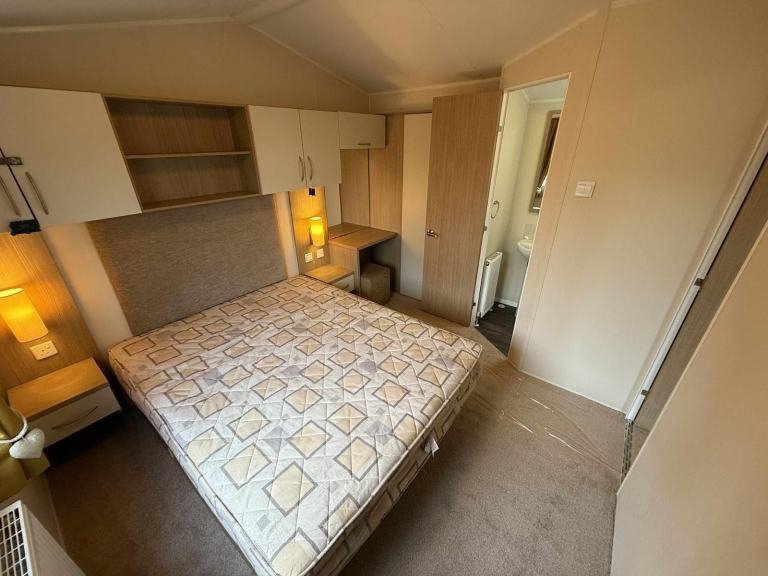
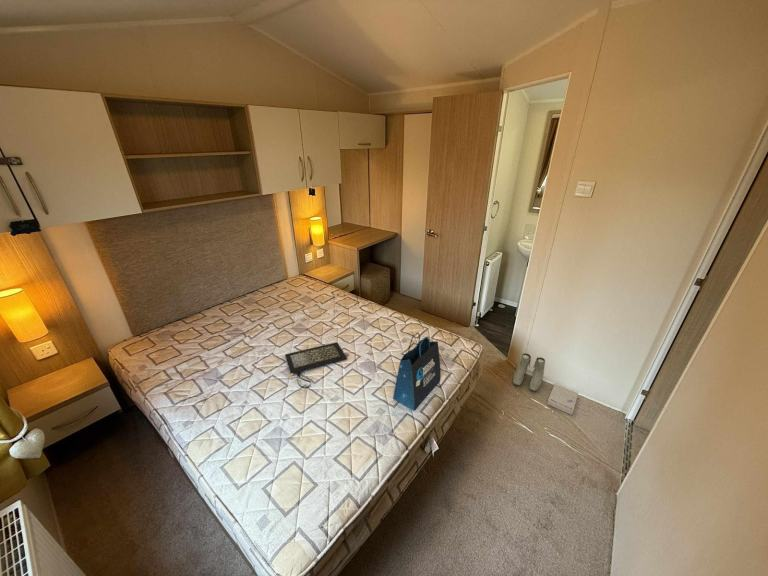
+ tote bag (419, 364)
+ boots (529, 367)
+ clutch bag (313, 358)
+ book (562, 398)
